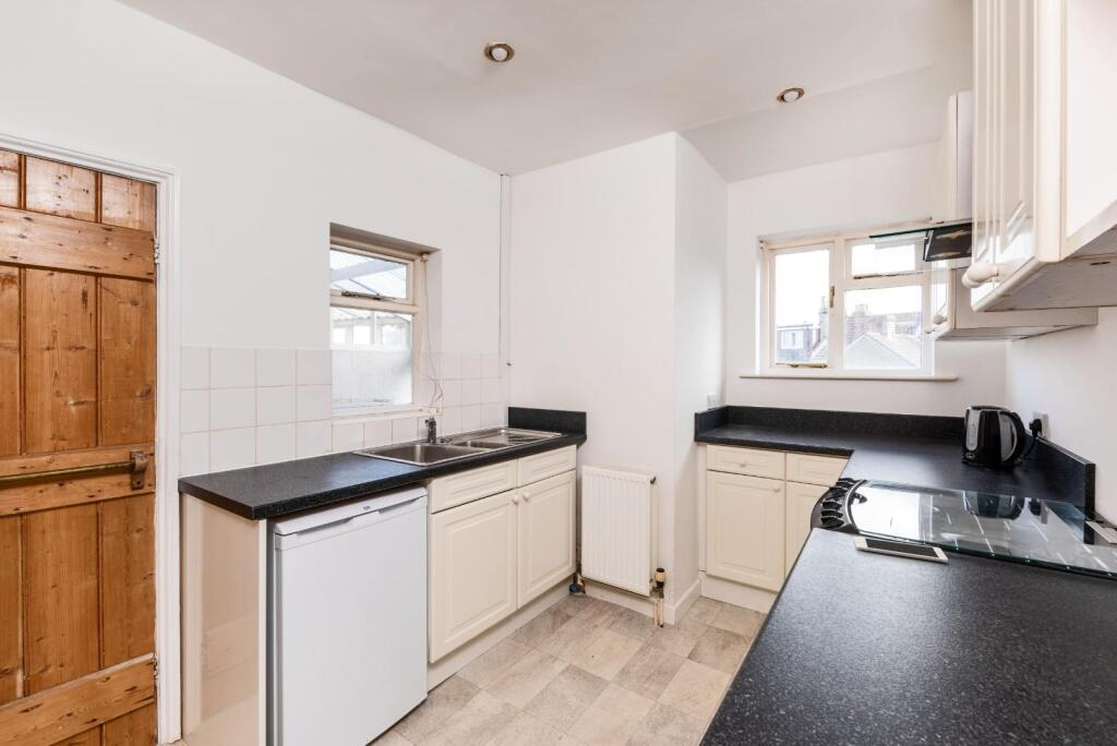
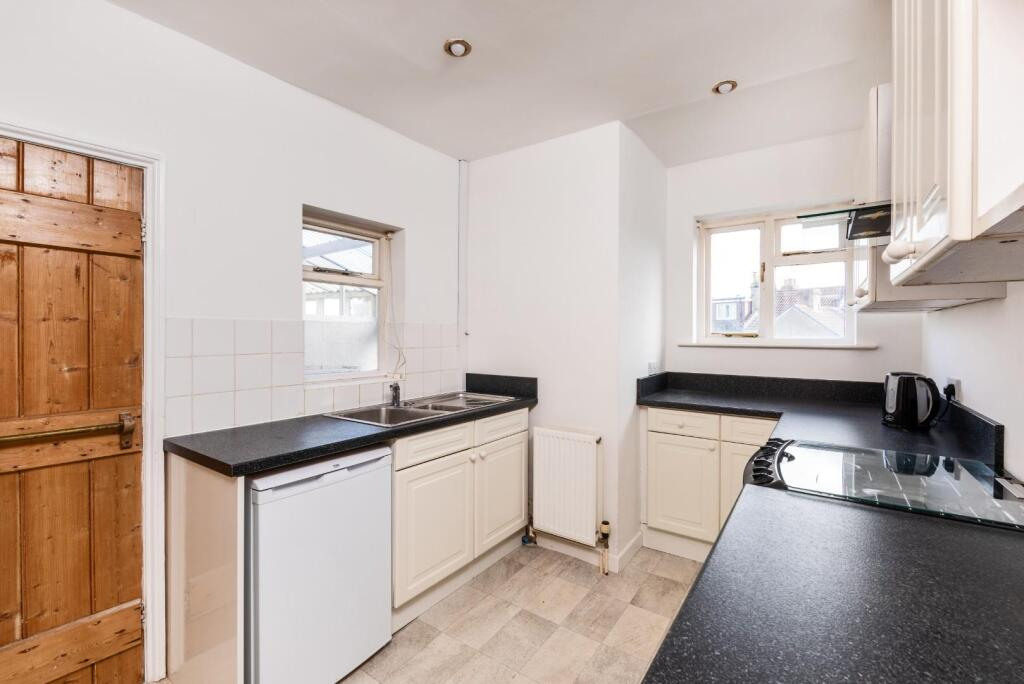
- cell phone (898, 549)
